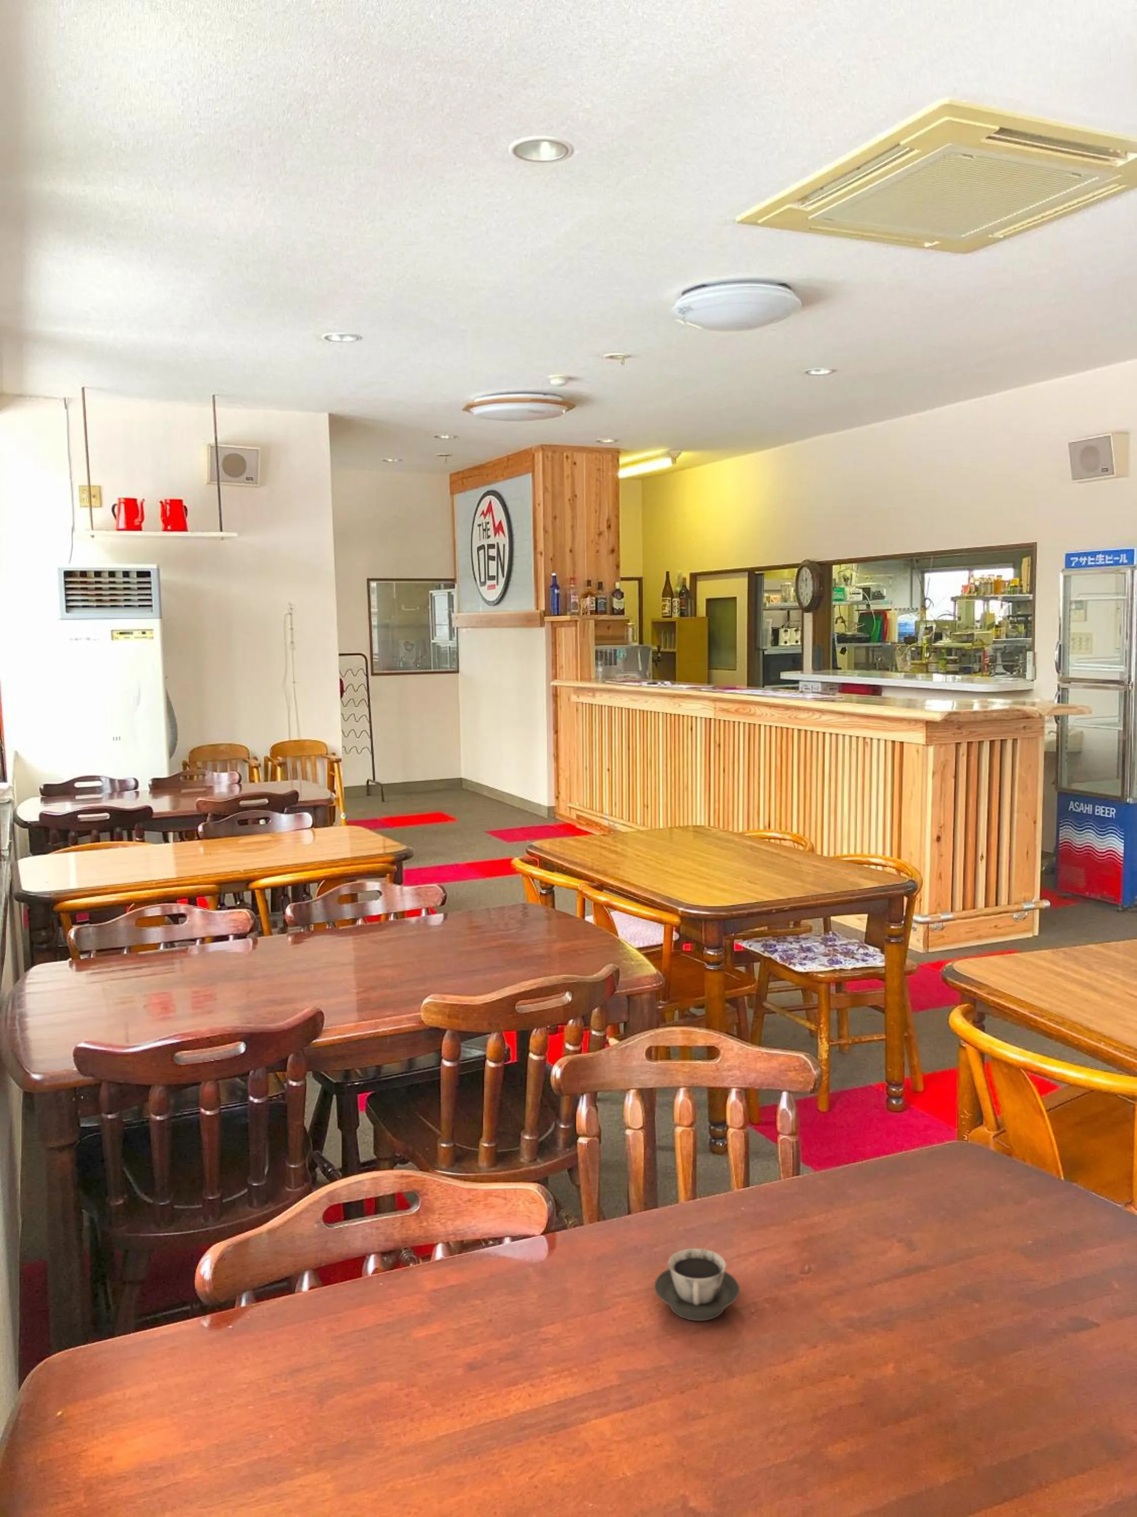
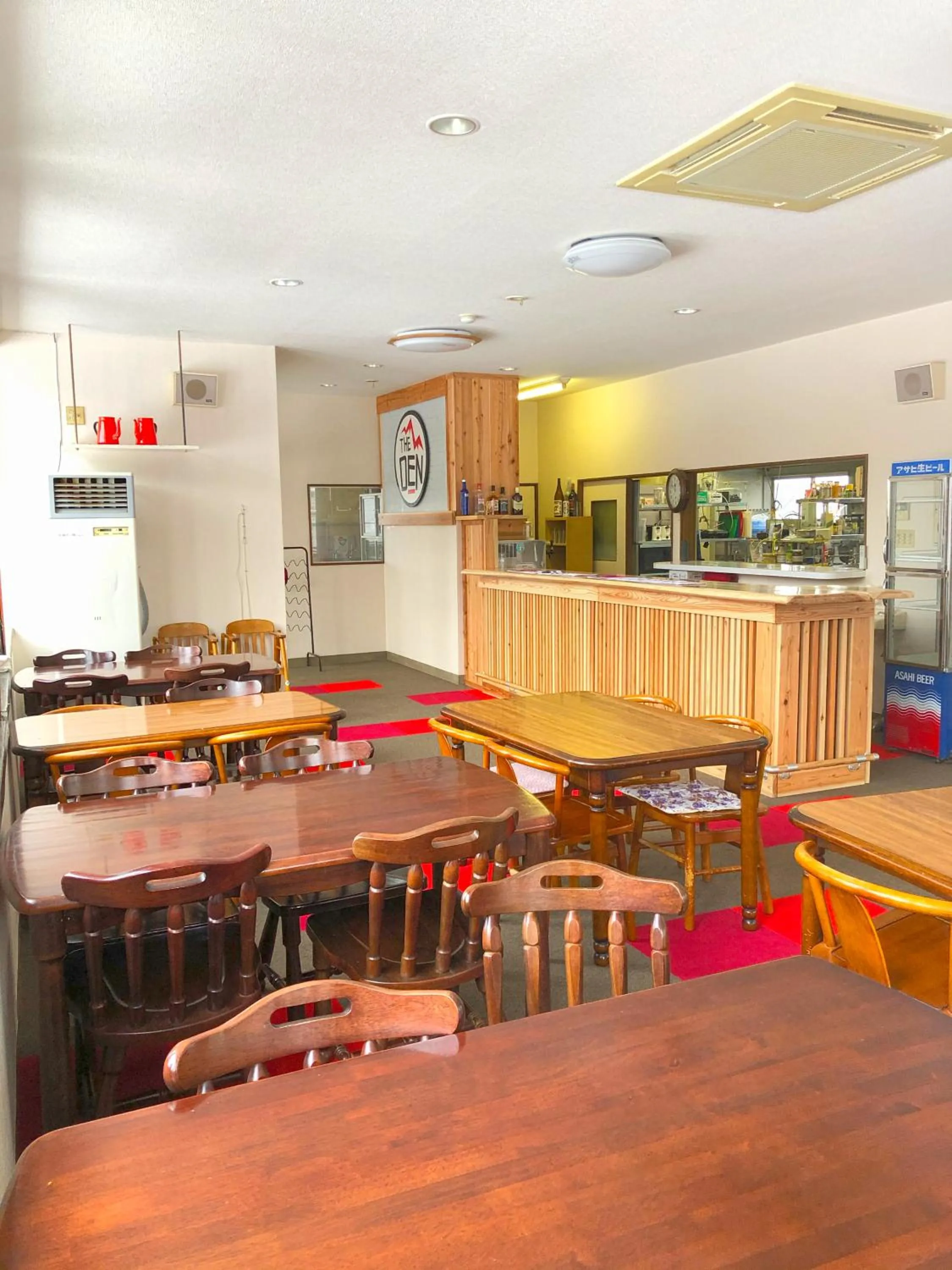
- cup (696, 1284)
